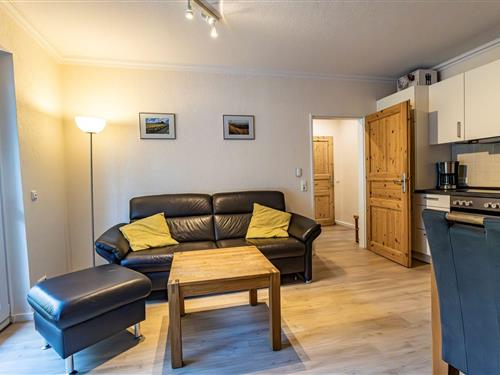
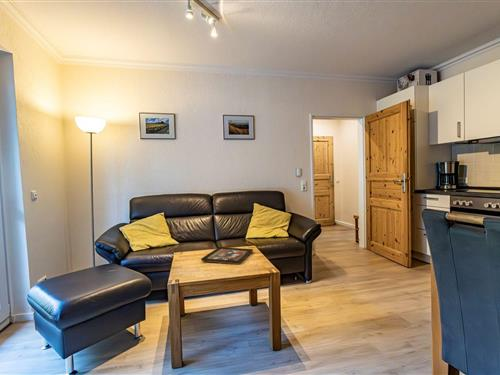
+ decorative tray (228, 254)
